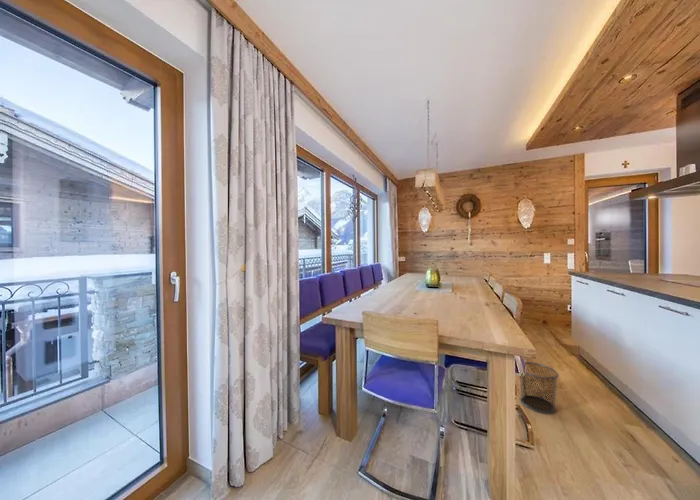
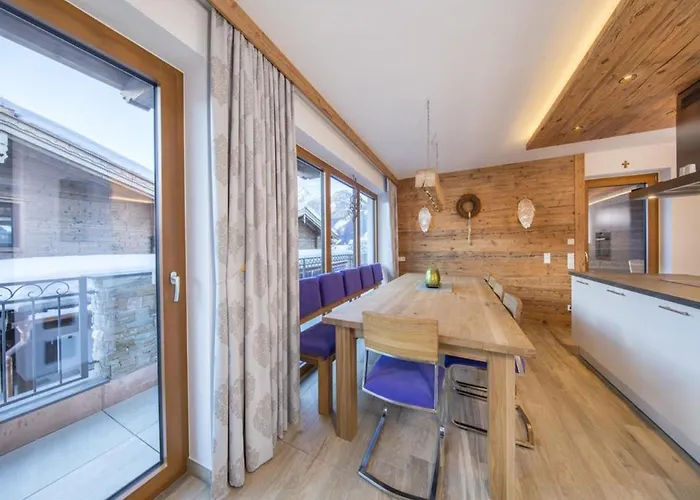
- waste bin (537, 386)
